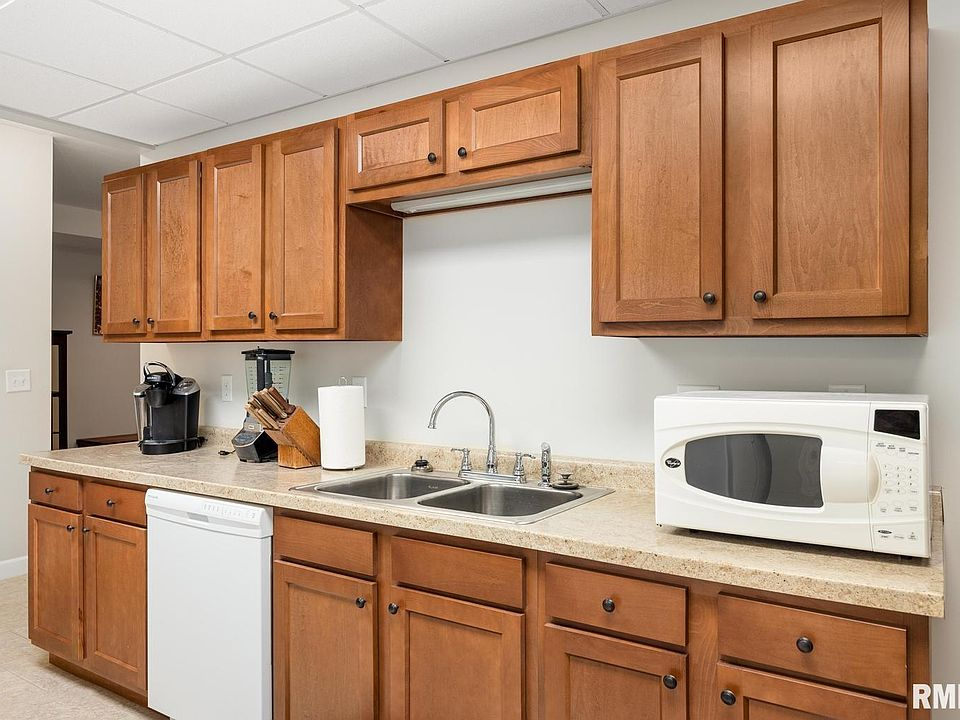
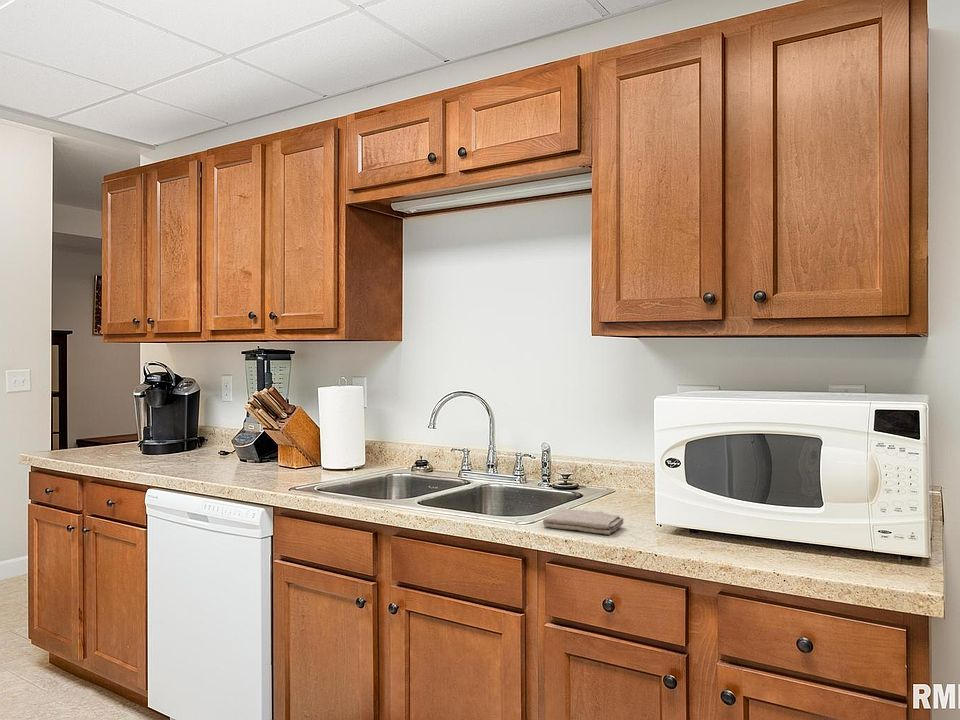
+ washcloth (583, 520)
